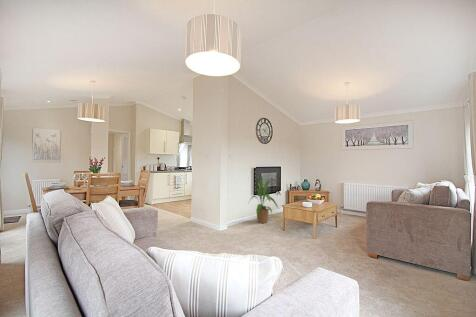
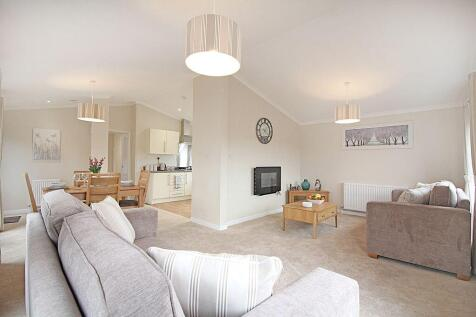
- house plant (264, 198)
